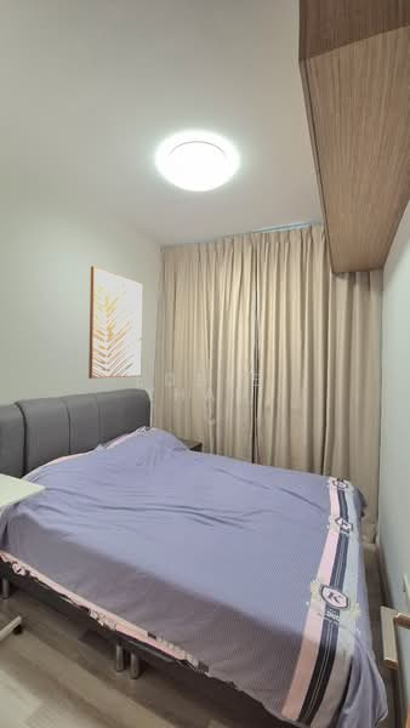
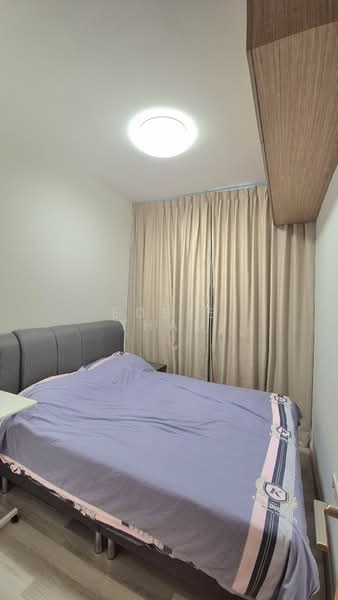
- wall art (118, 326)
